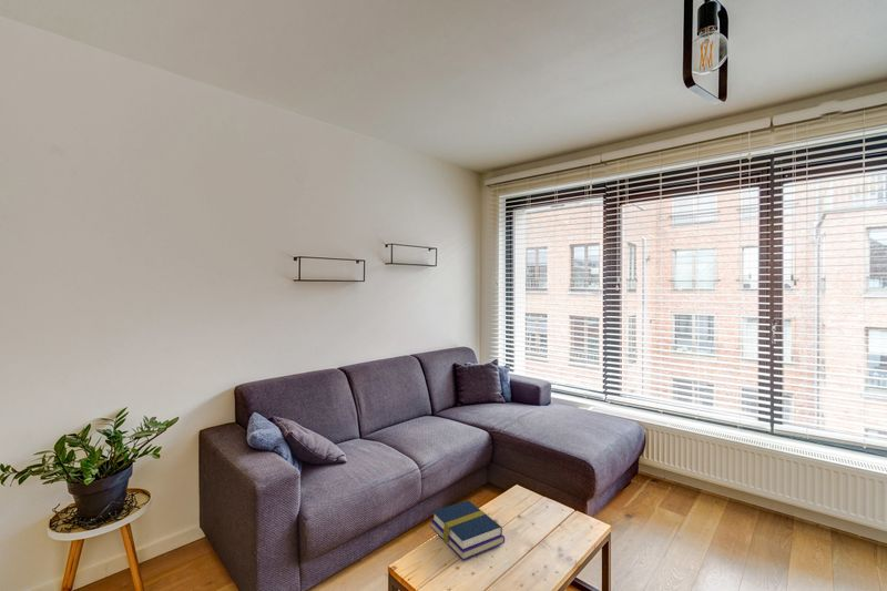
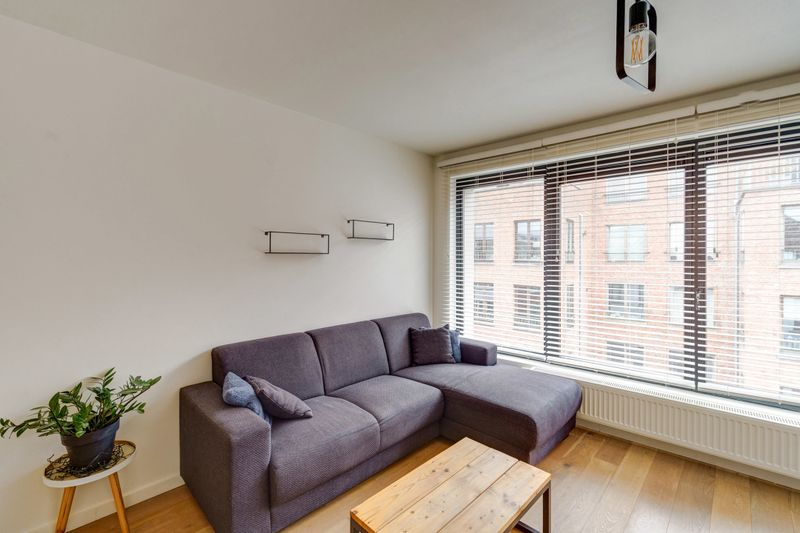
- book (466, 526)
